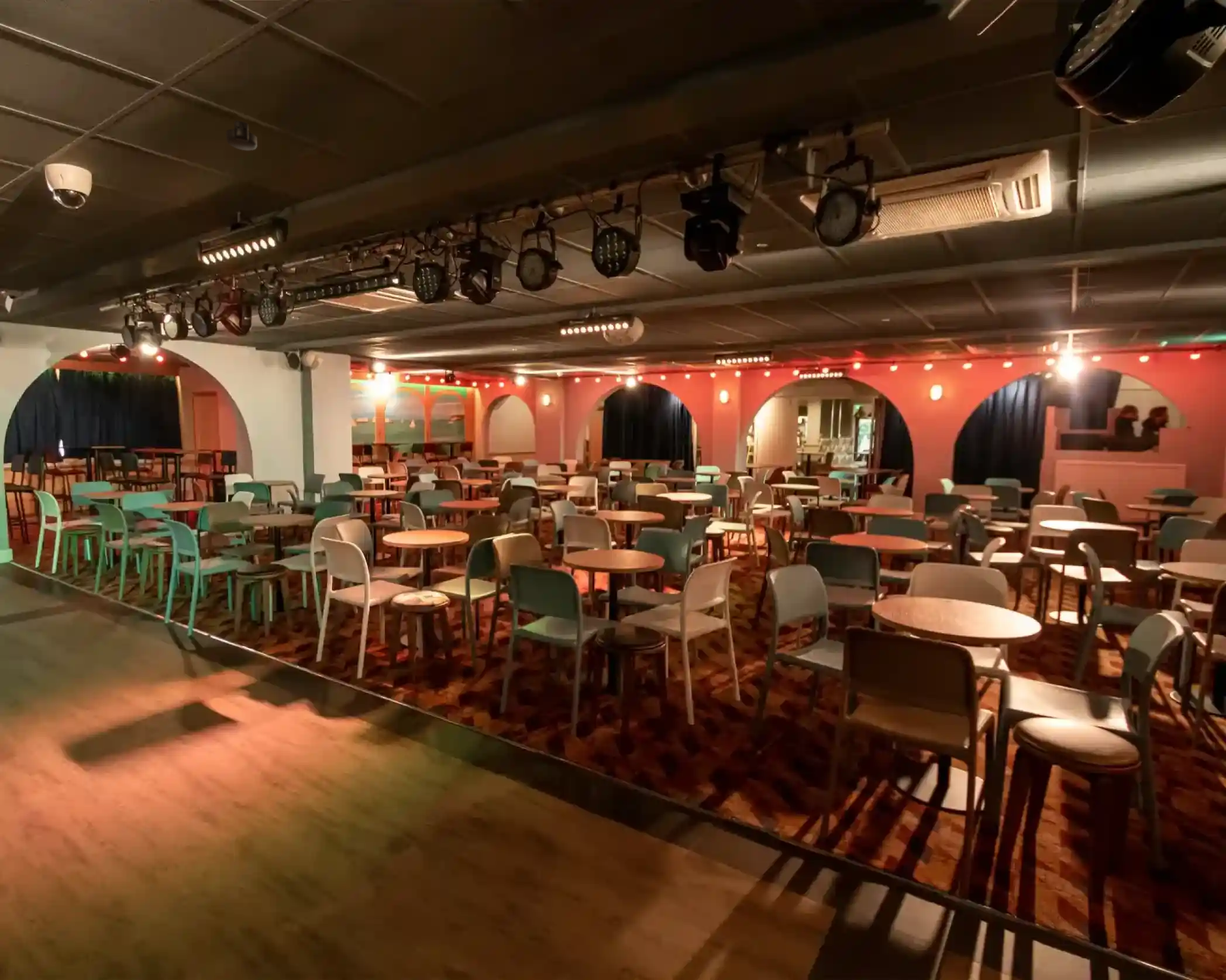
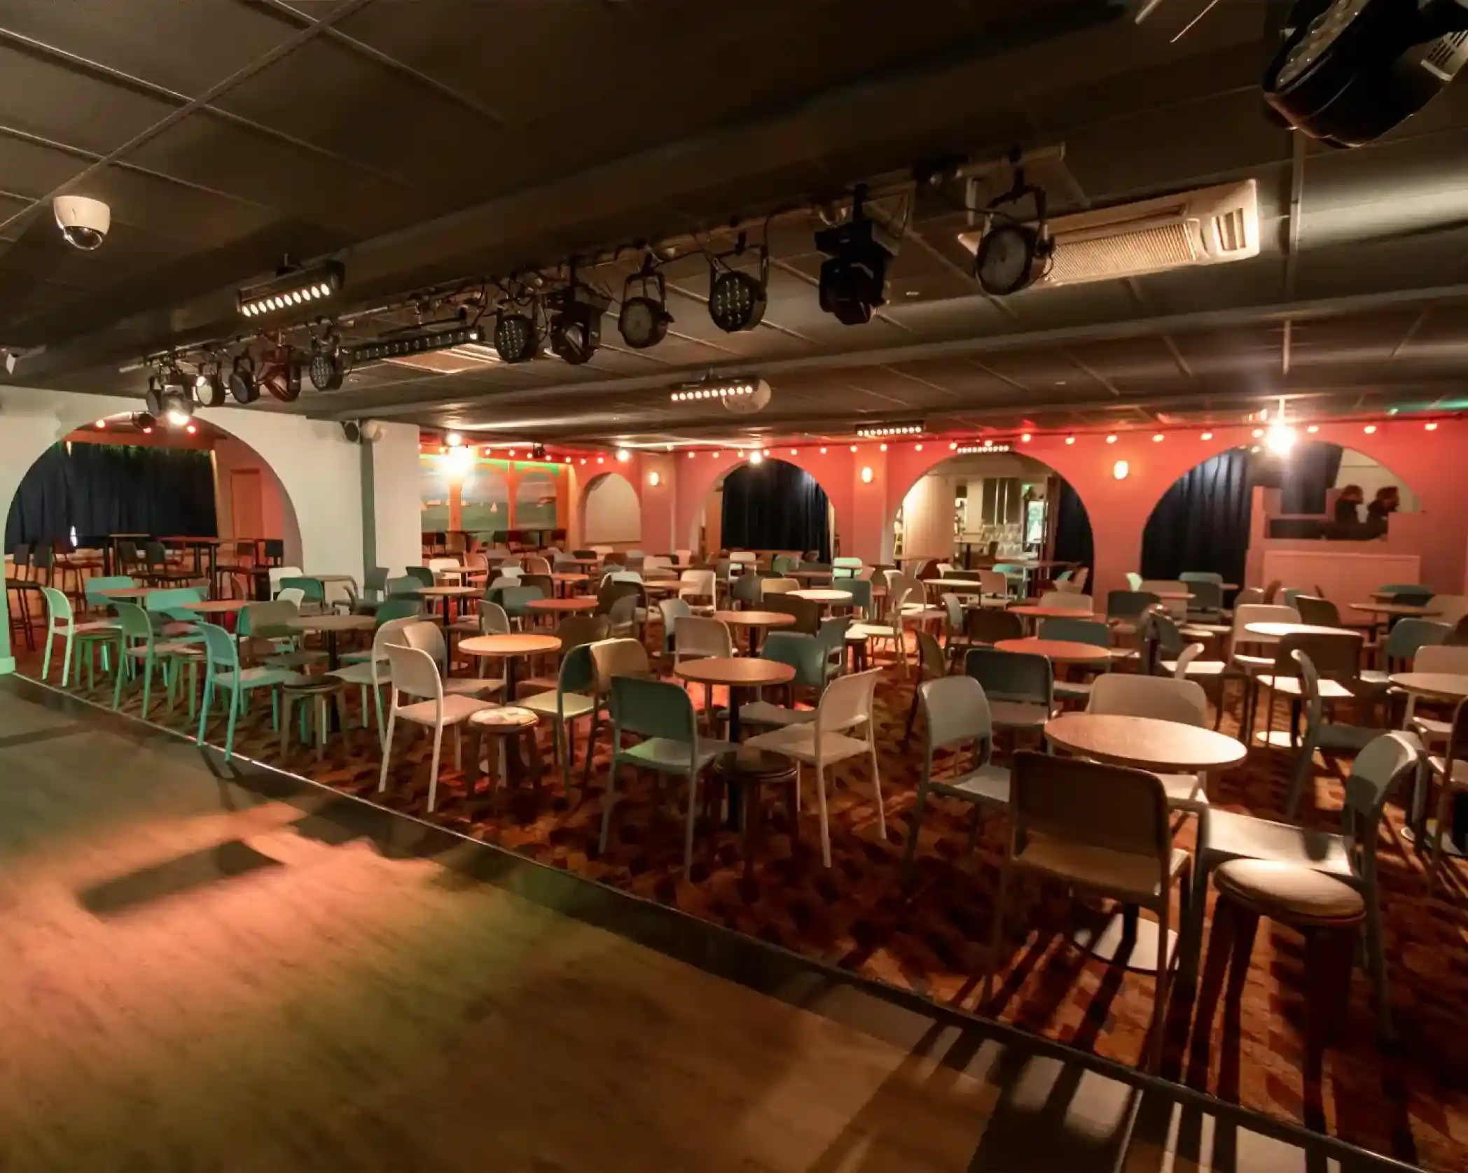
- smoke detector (242, 134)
- pendant light (1088, 285)
